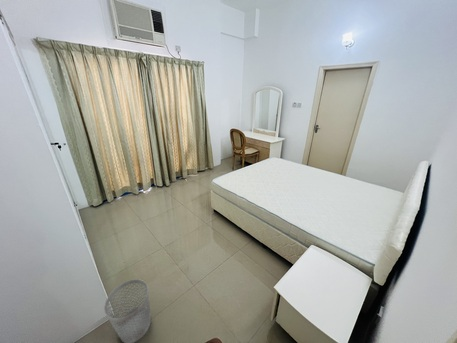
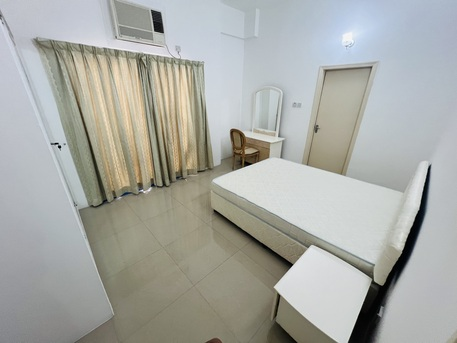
- wastebasket (131, 312)
